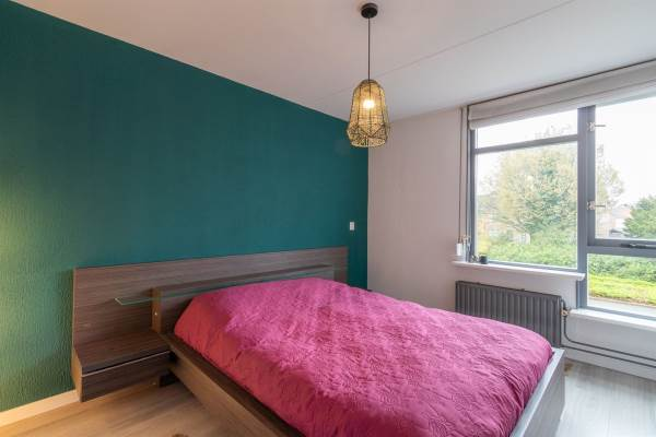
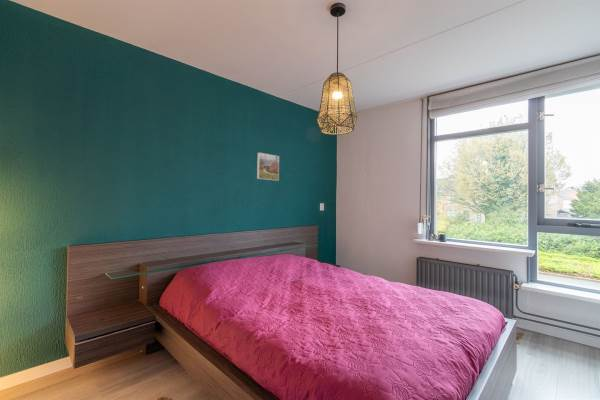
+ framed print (268, 167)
